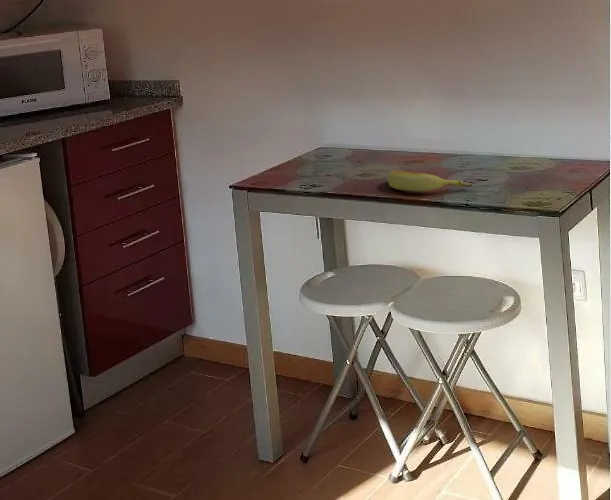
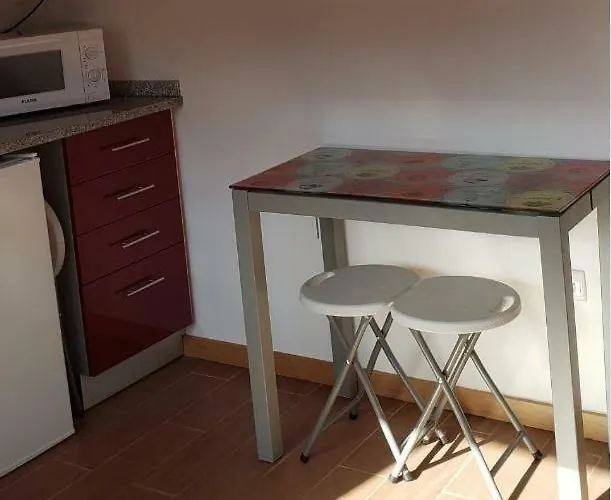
- banana (427, 178)
